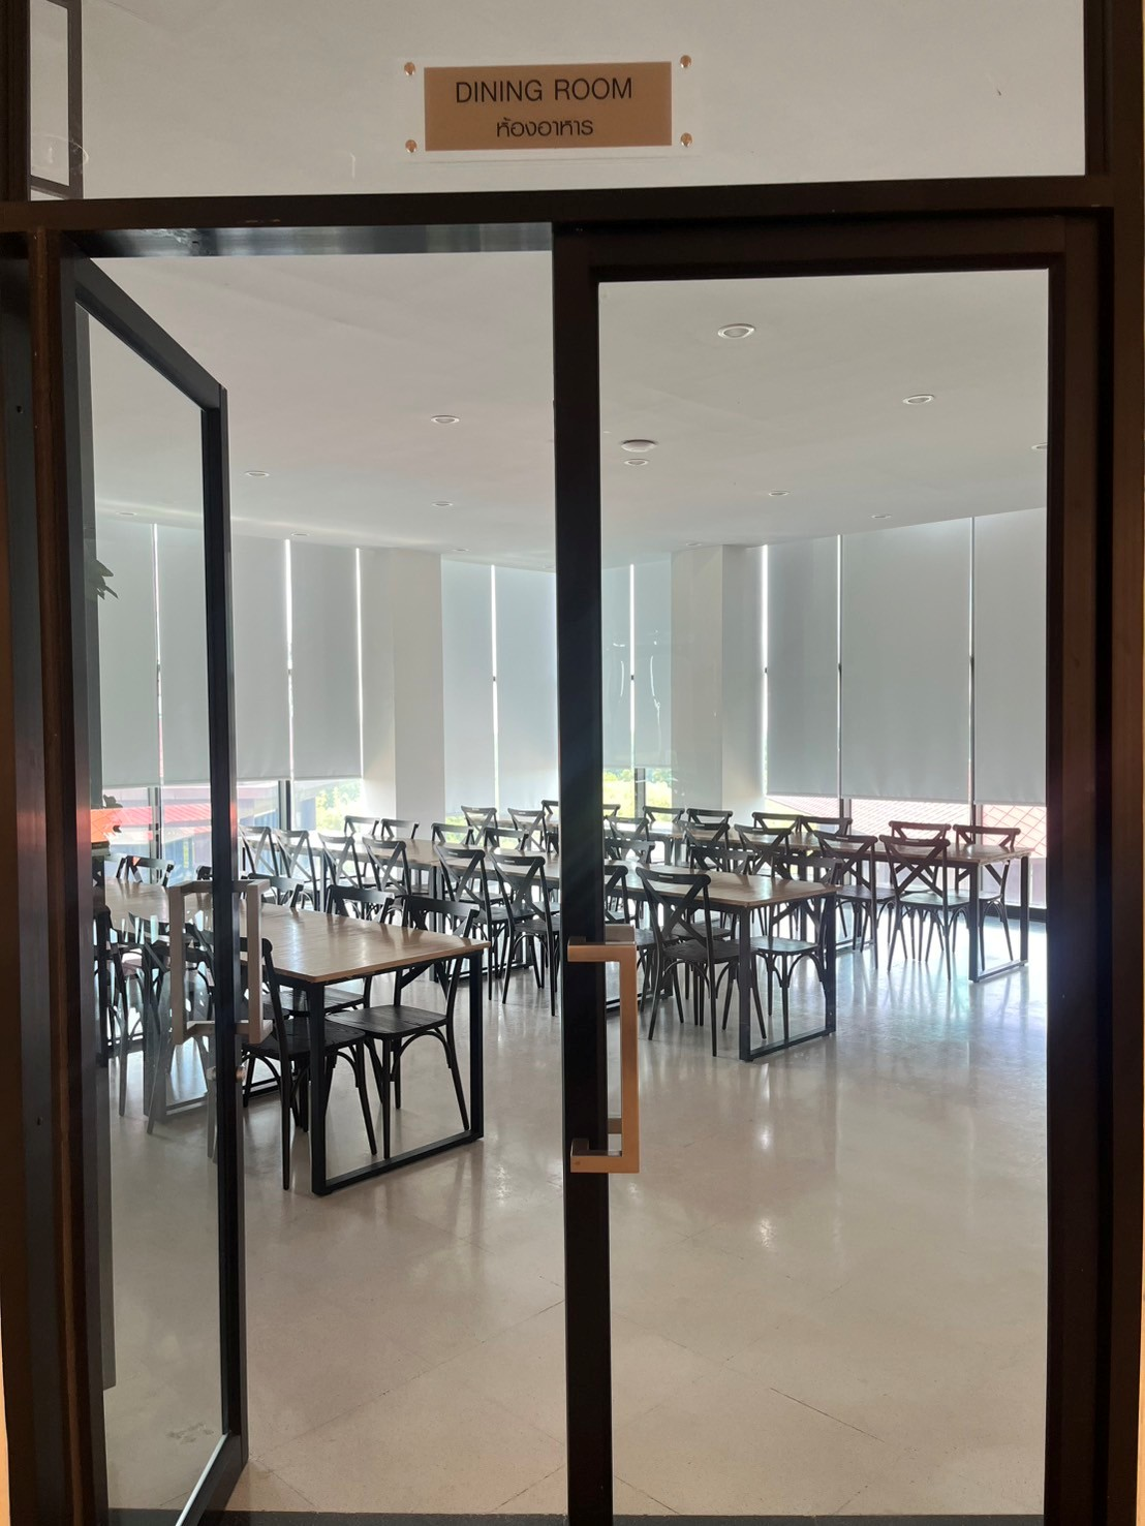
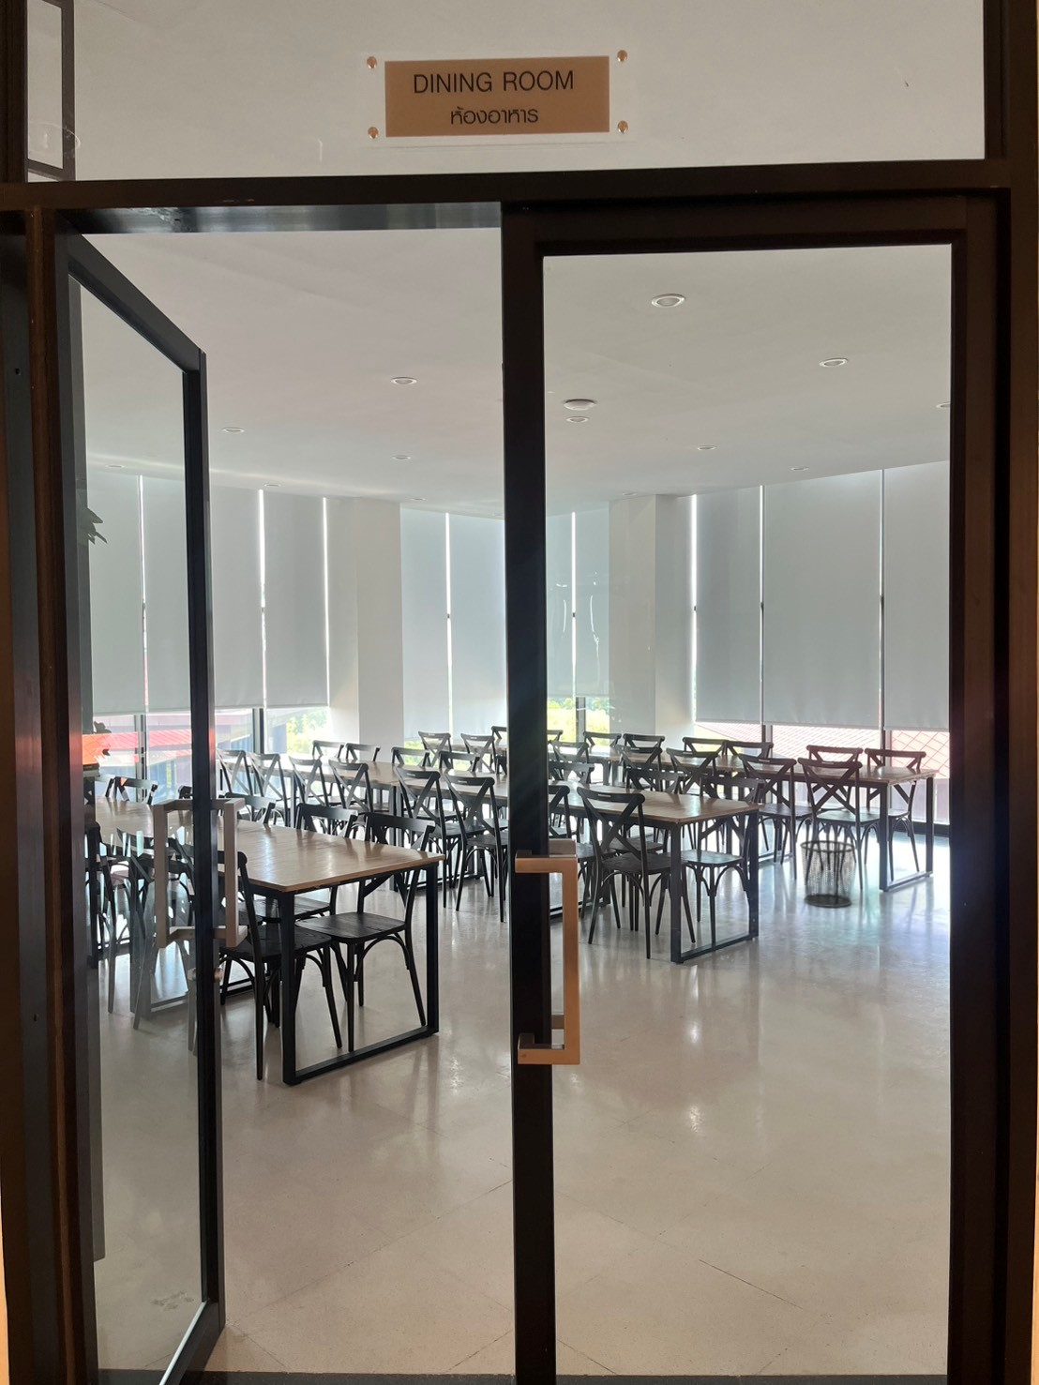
+ waste bin (827, 873)
